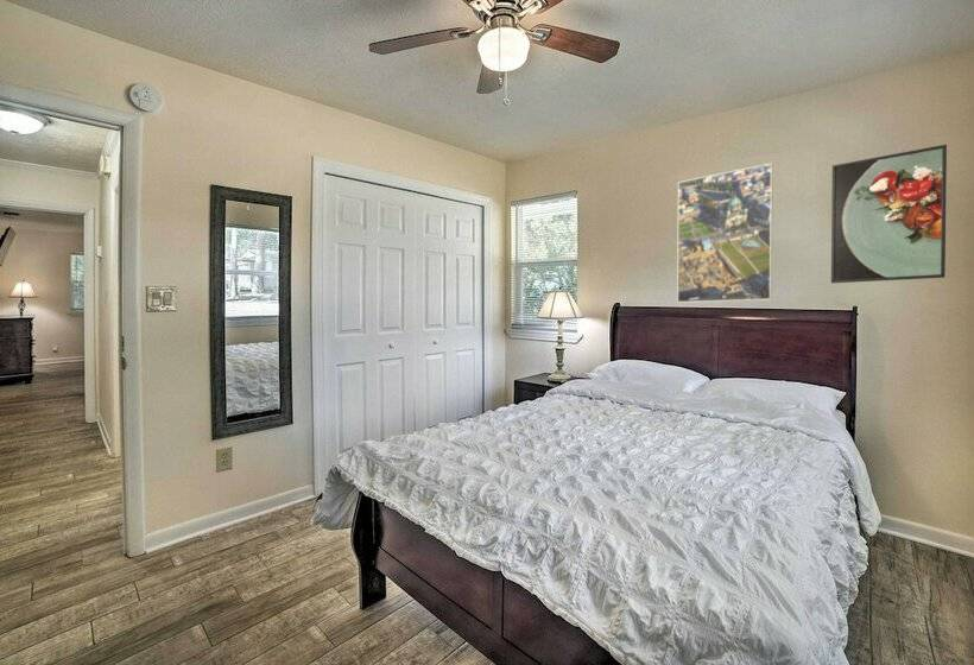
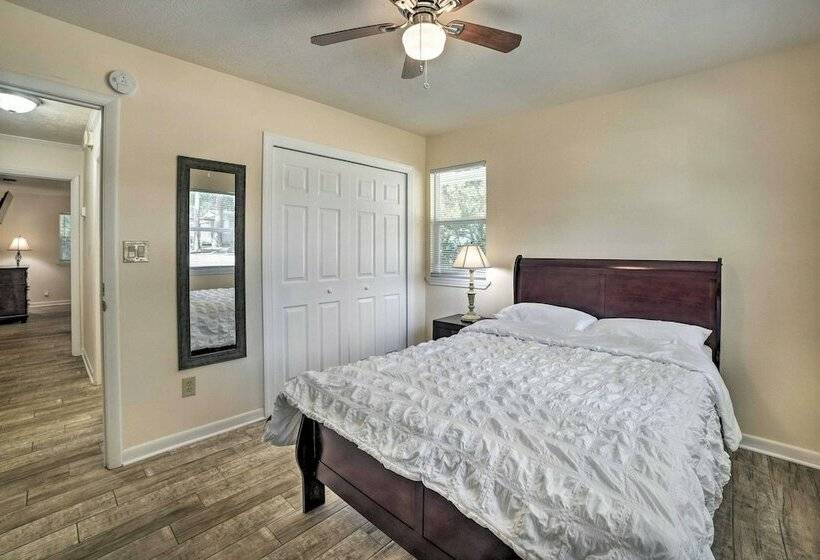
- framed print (885, 217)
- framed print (722, 238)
